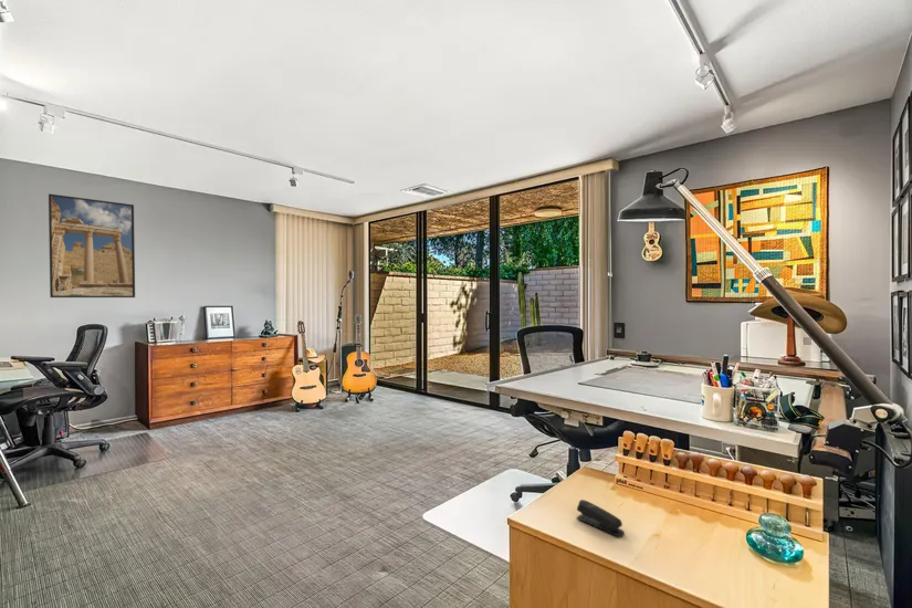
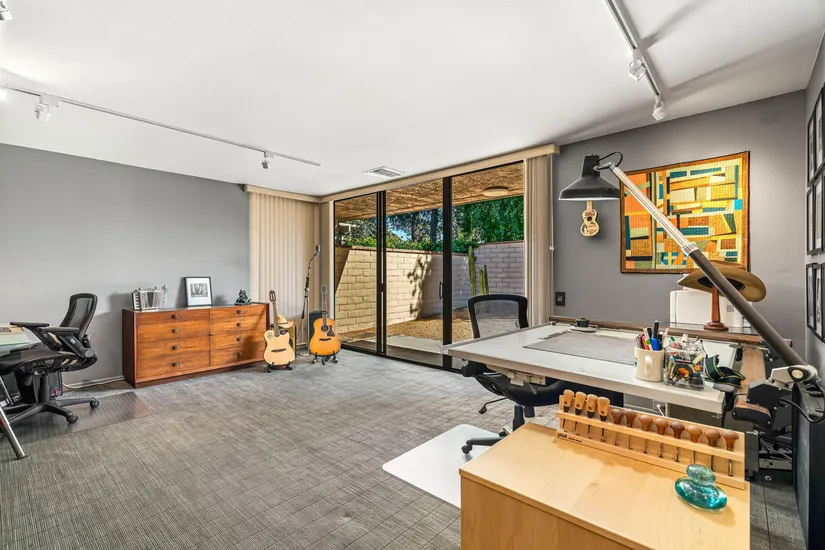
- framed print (94, 248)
- stapler (599, 516)
